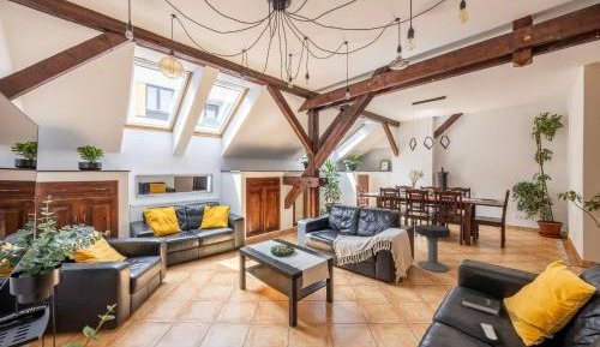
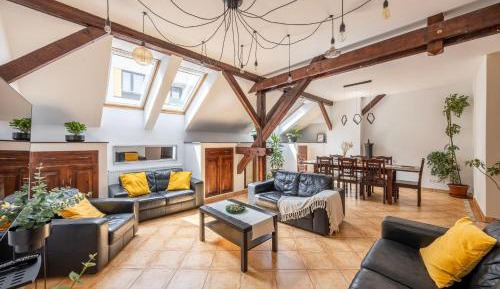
- hardback book (480, 303)
- side table (432, 246)
- remote control (488, 333)
